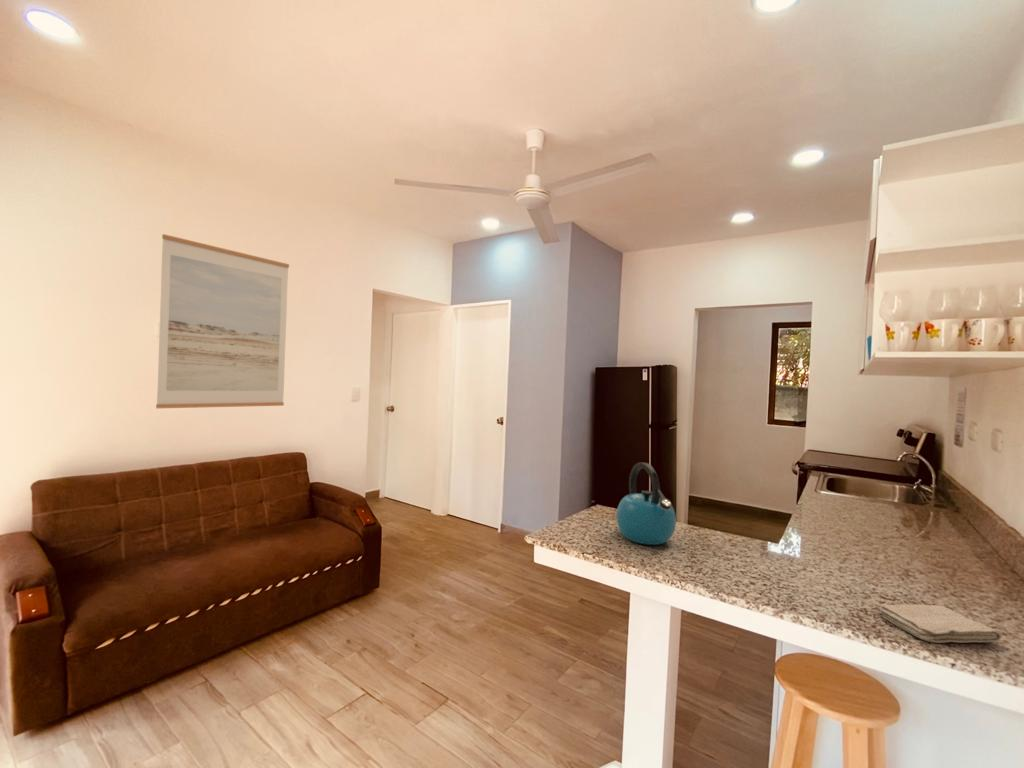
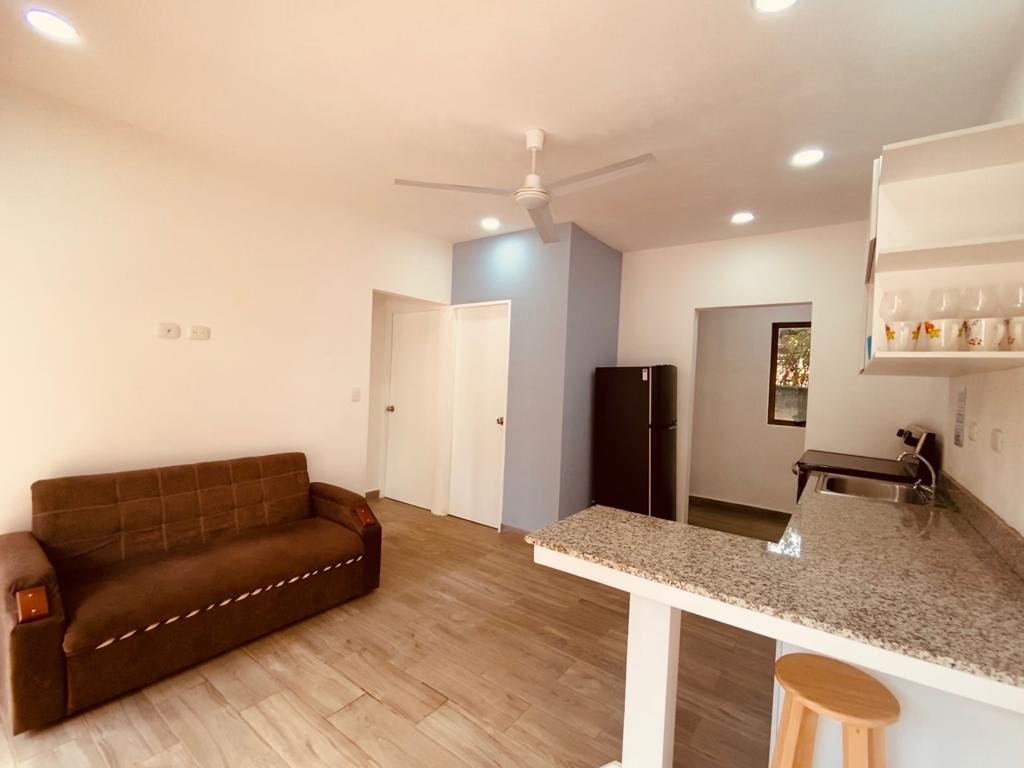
- washcloth (934, 621)
- kettle (648, 502)
- wall art (229, 329)
